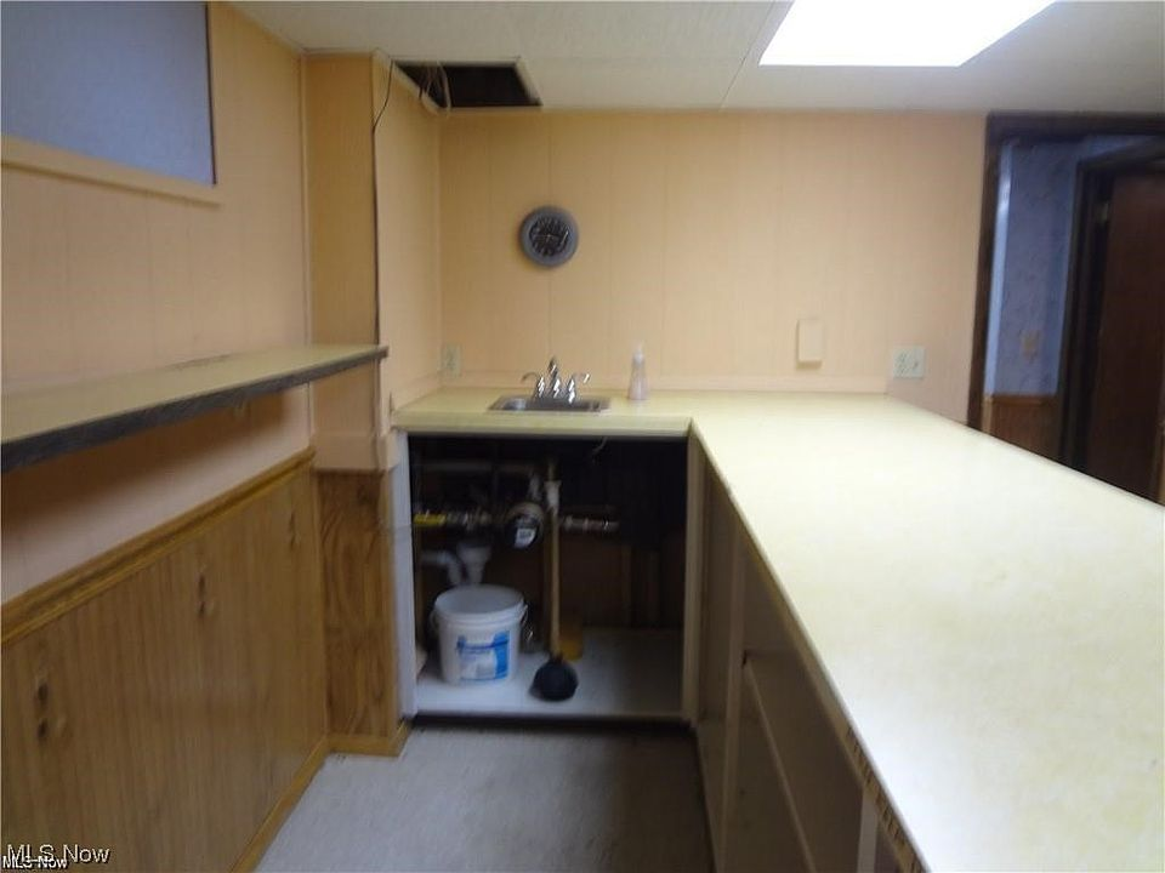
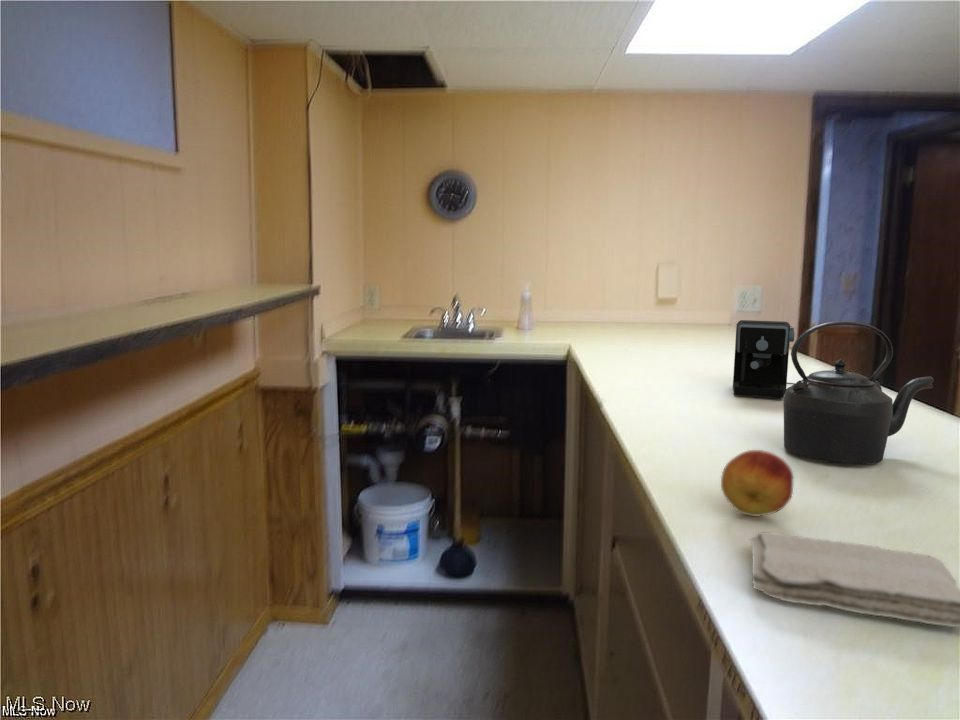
+ kettle (861, 387)
+ fruit (756, 483)
+ coffee maker (788, 355)
+ washcloth (850, 572)
